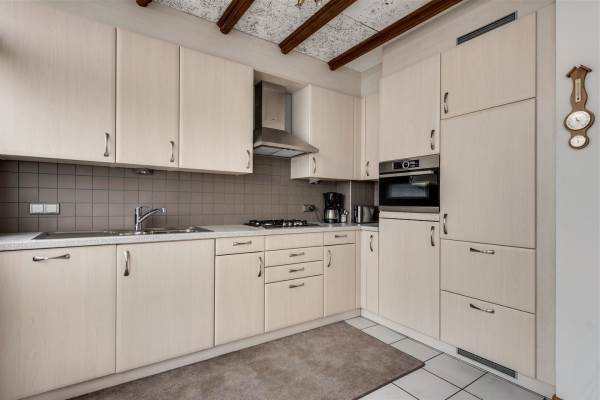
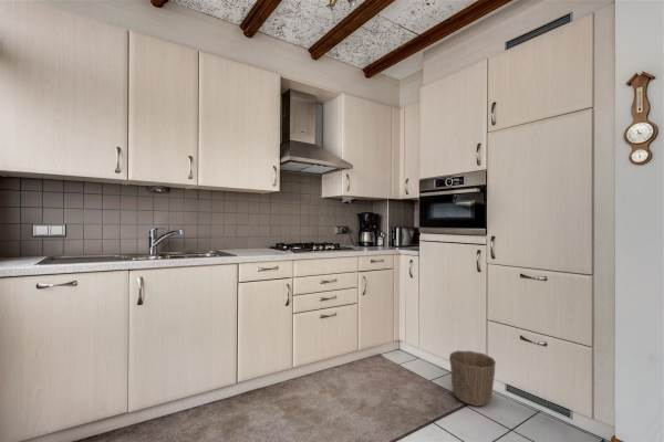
+ waste basket (471, 378)
